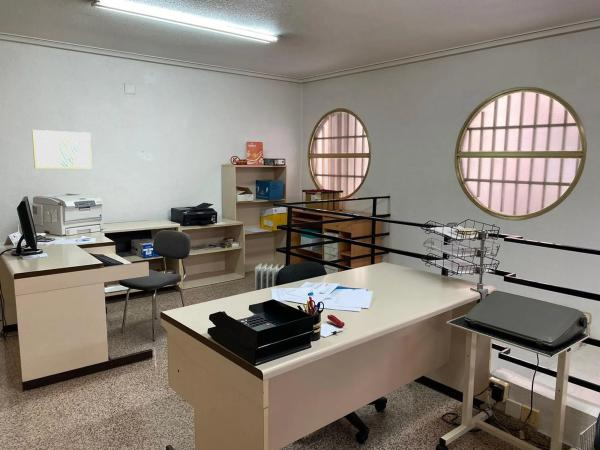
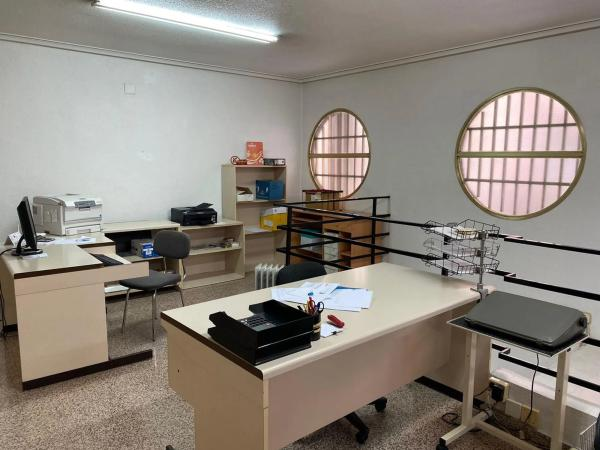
- wall art (63, 150)
